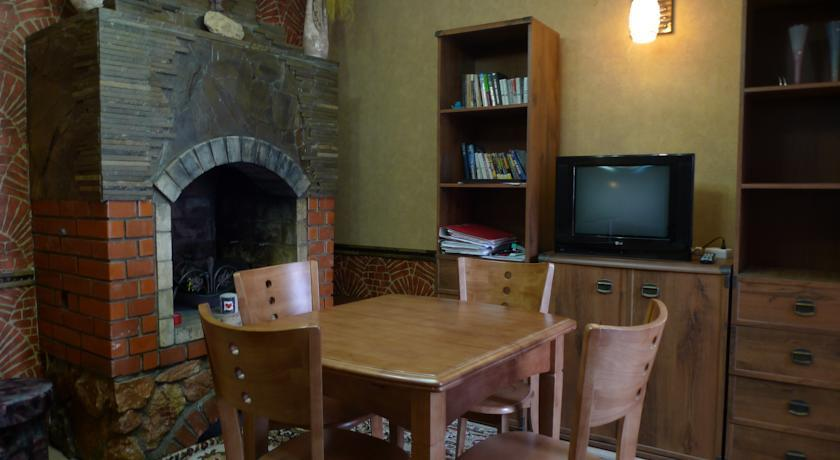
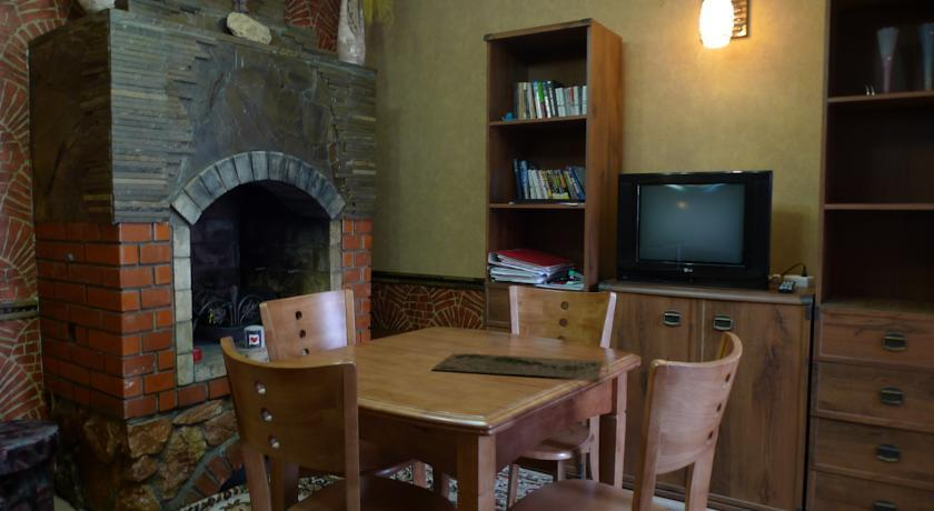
+ aerial map (524, 362)
